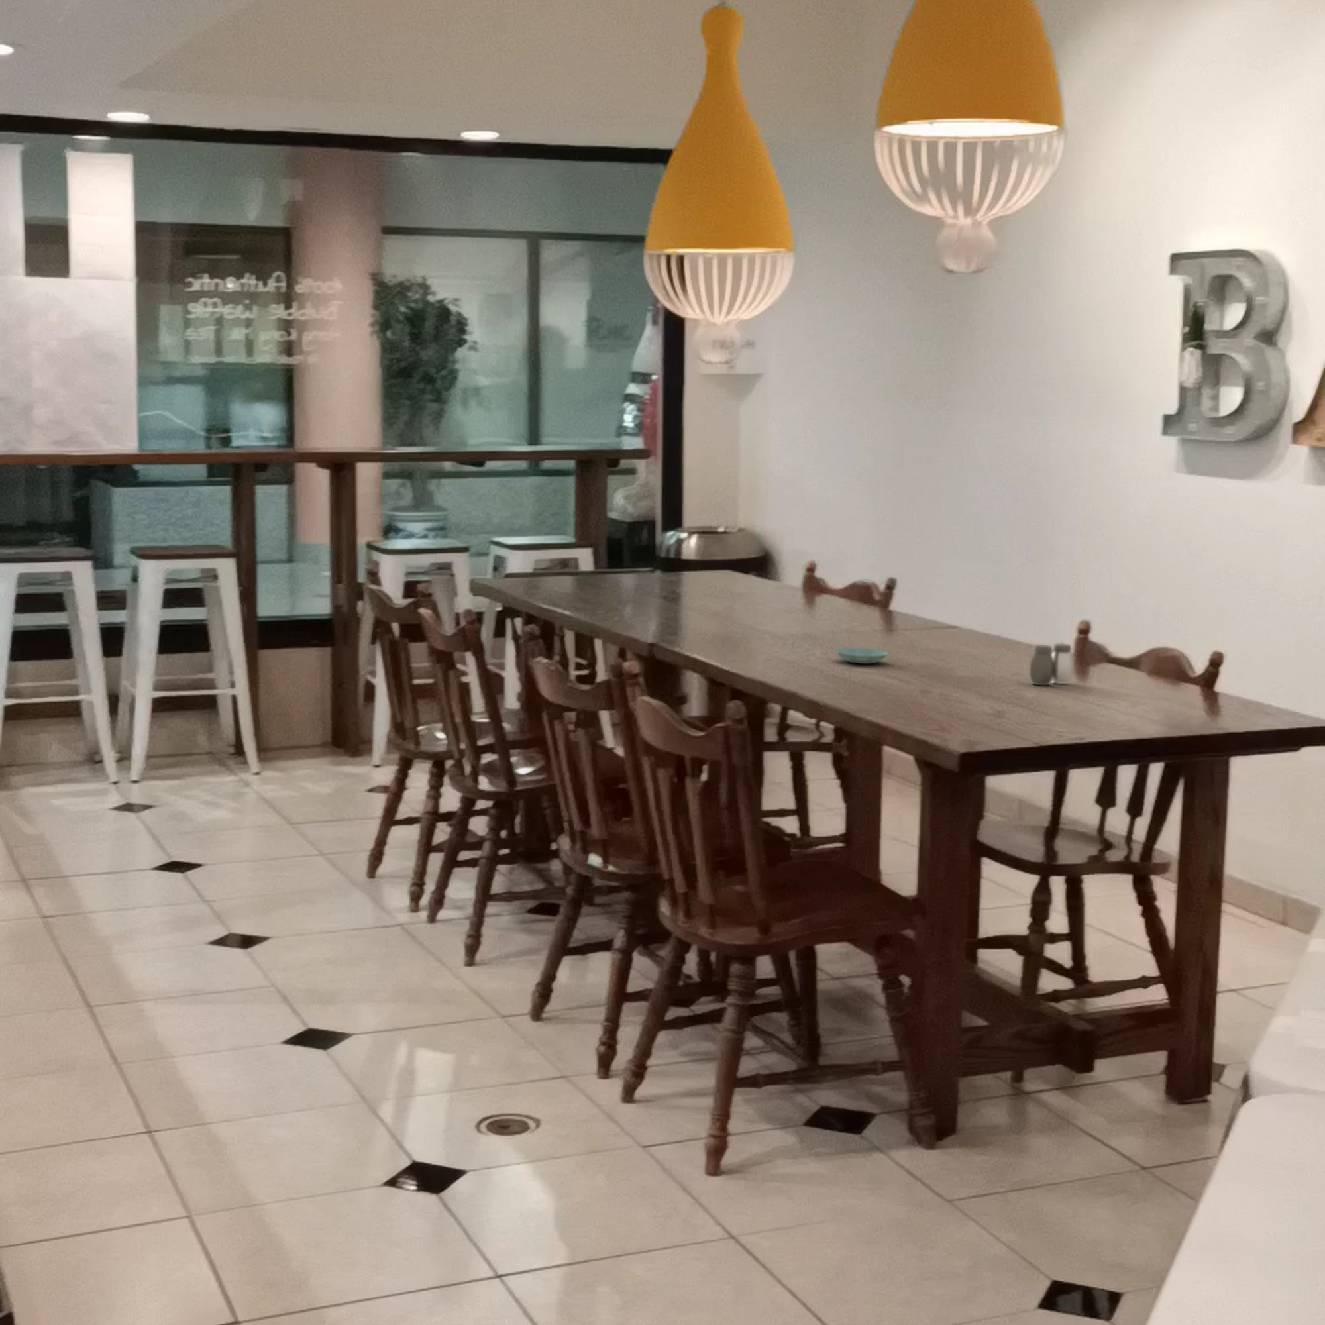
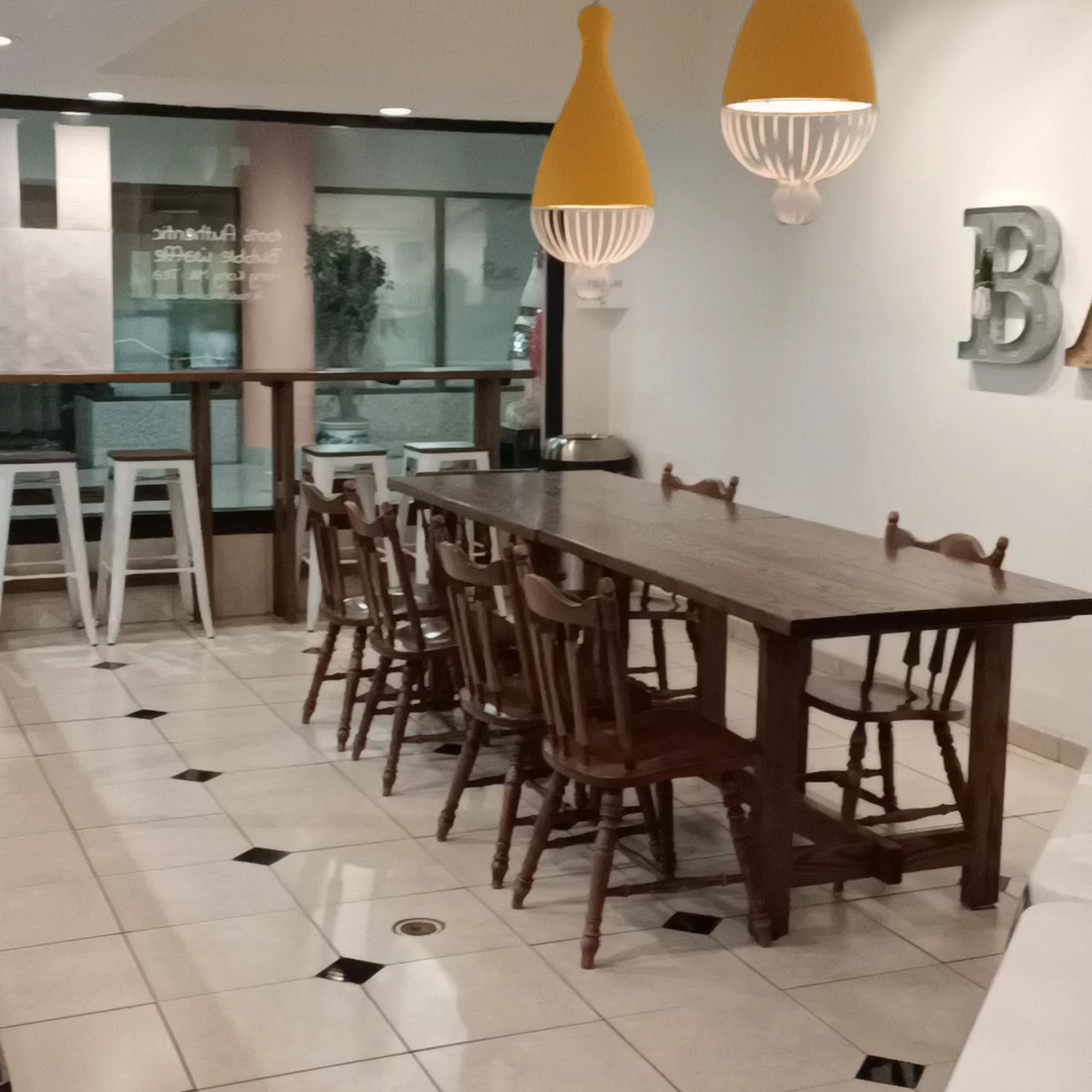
- saucer (861, 656)
- salt and pepper shaker (1052, 664)
